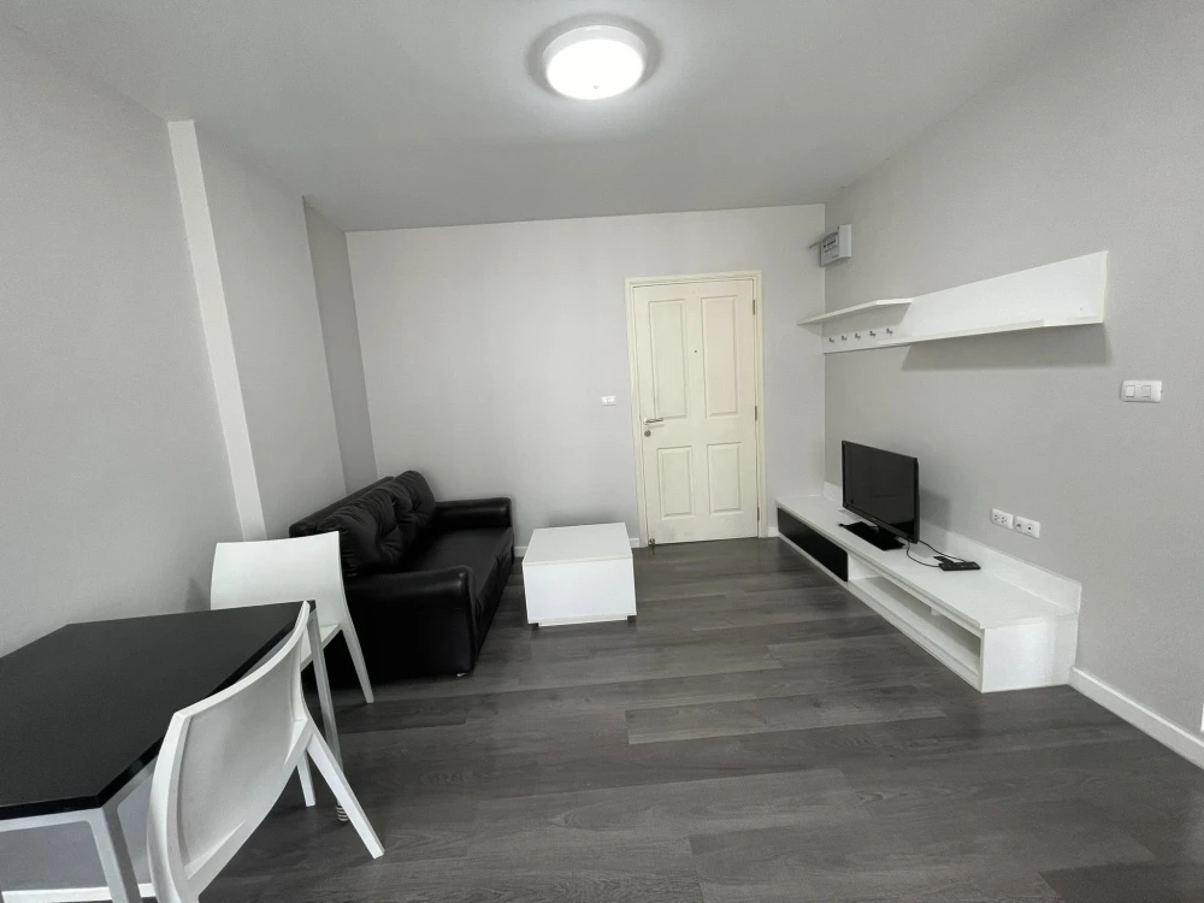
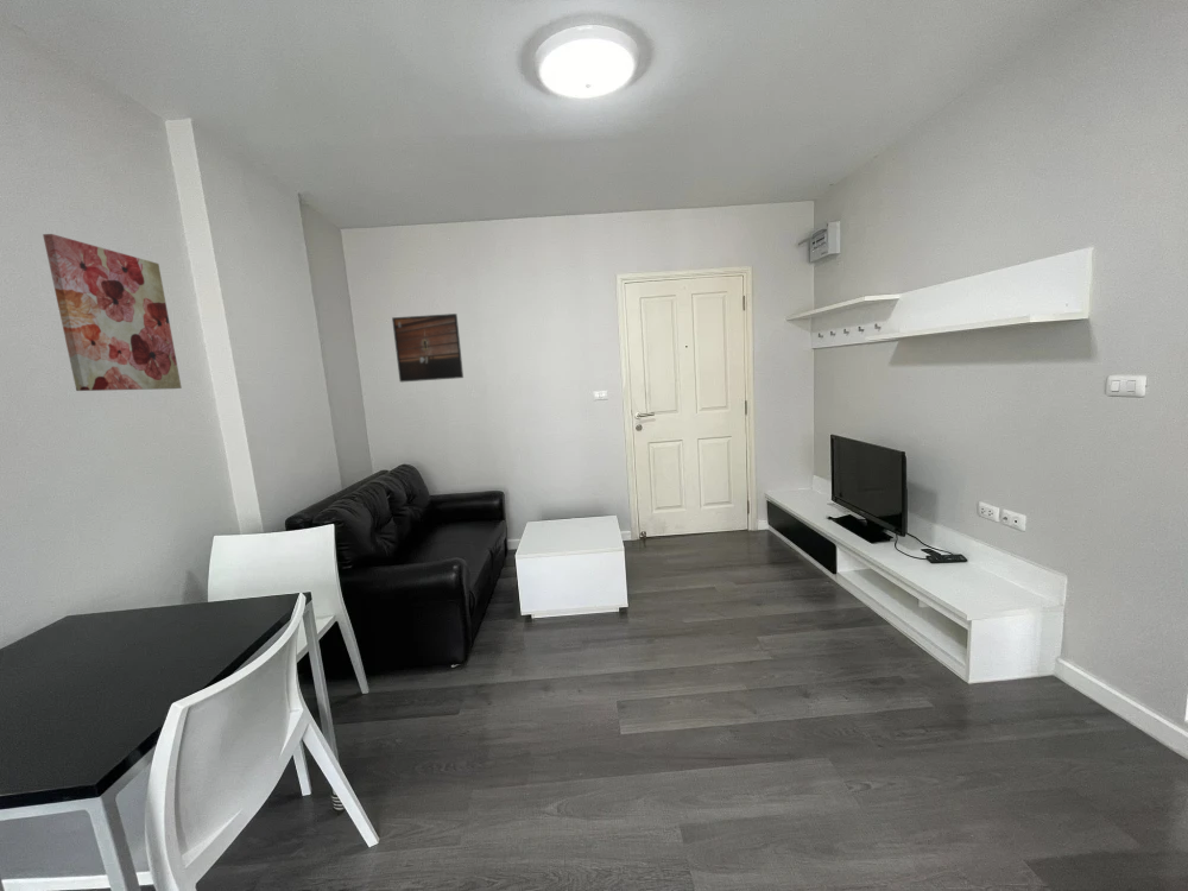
+ wall art (121, 321)
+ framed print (428, 348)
